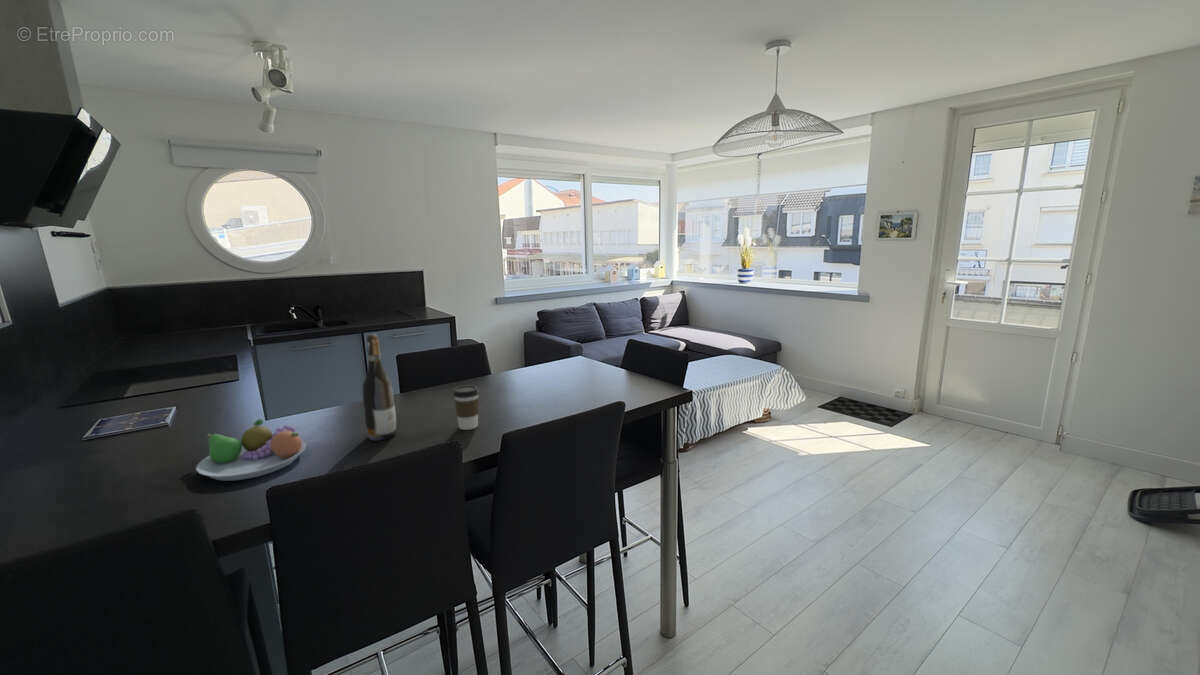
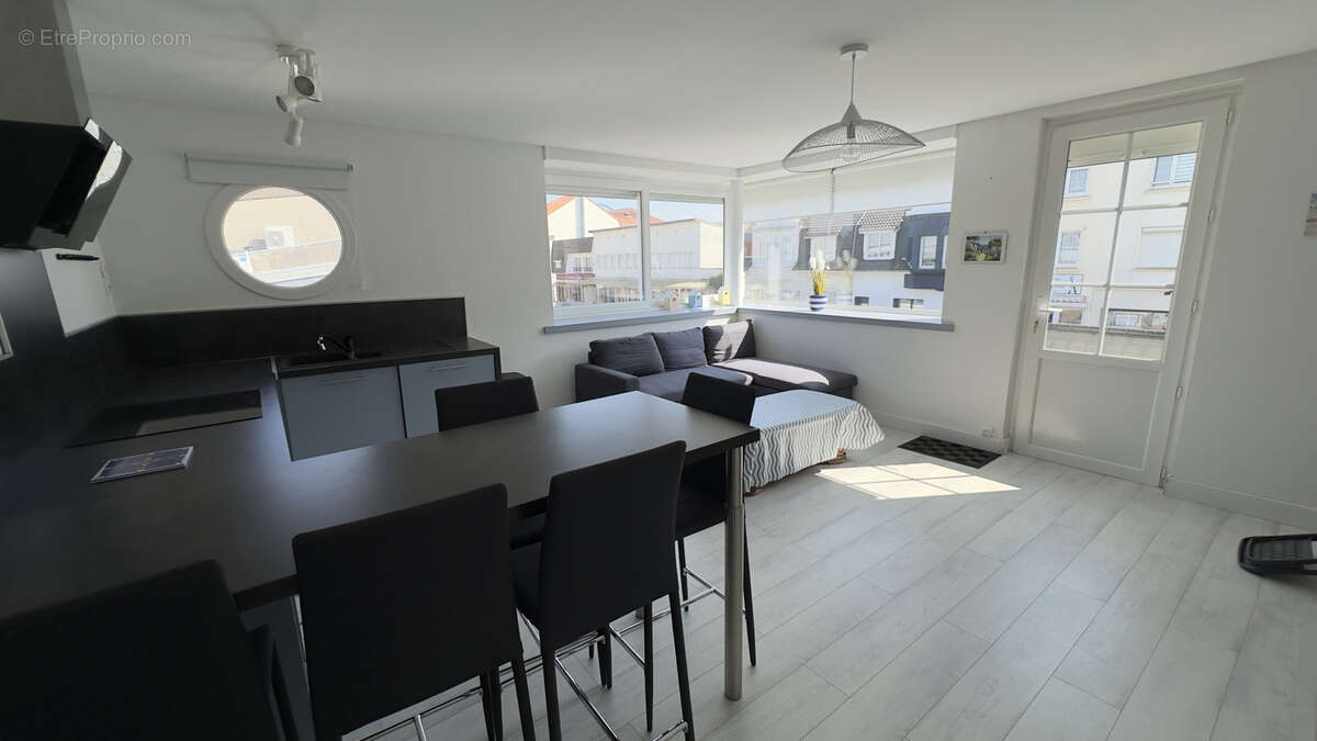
- wine bottle (377, 386)
- coffee cup (467, 407)
- fruit bowl (250, 446)
